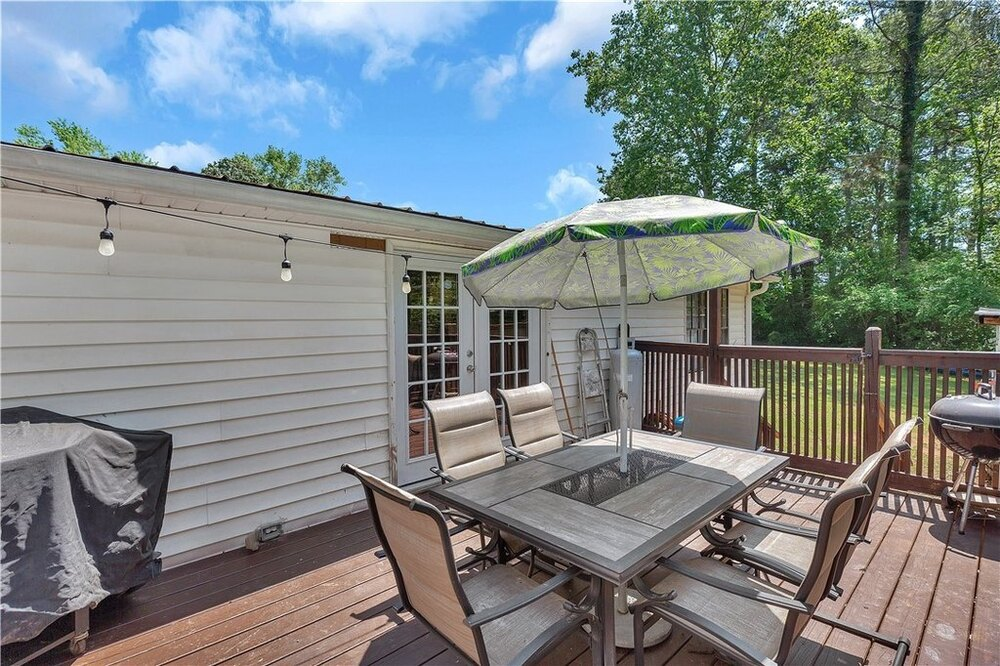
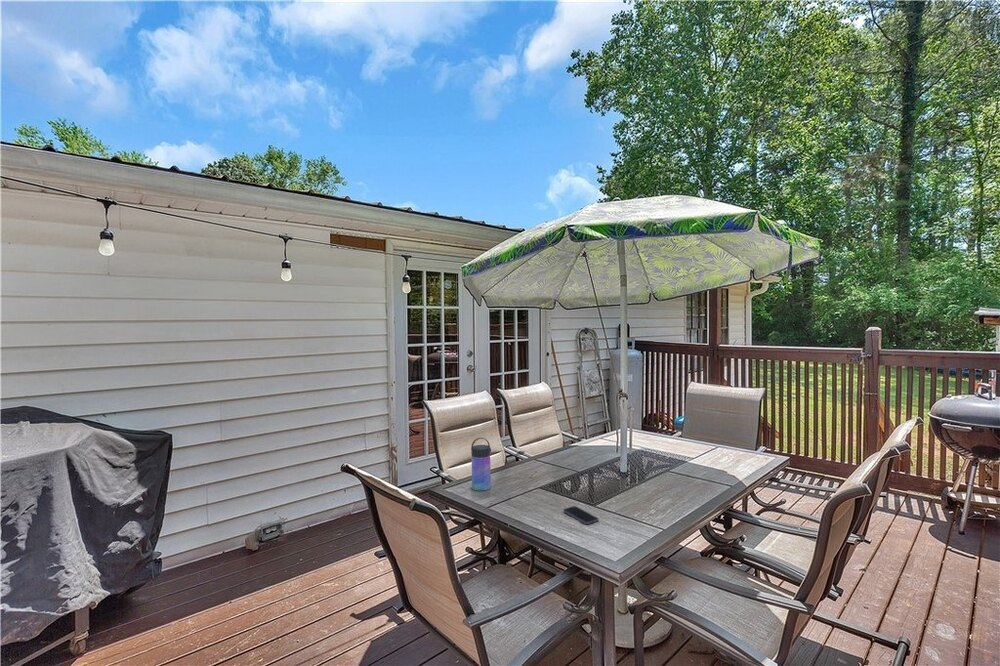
+ water bottle (481, 462)
+ smartphone (580, 514)
